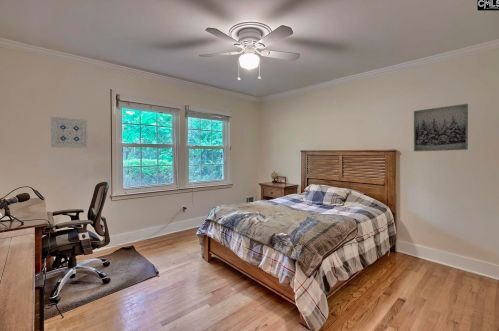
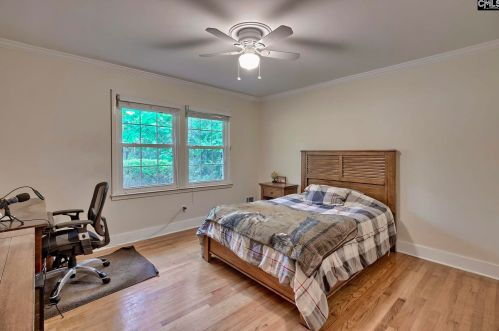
- wall art (439, 129)
- wall art (69, 133)
